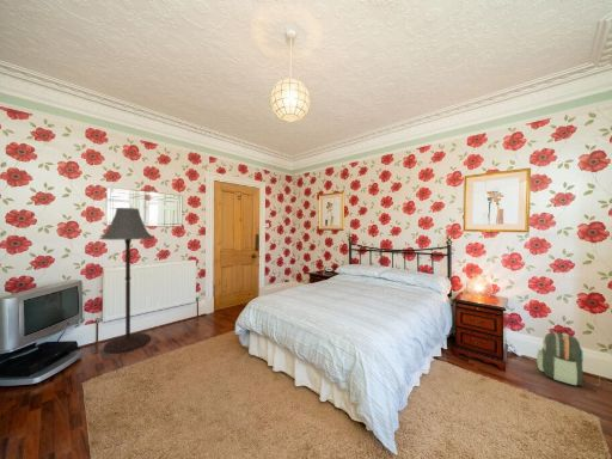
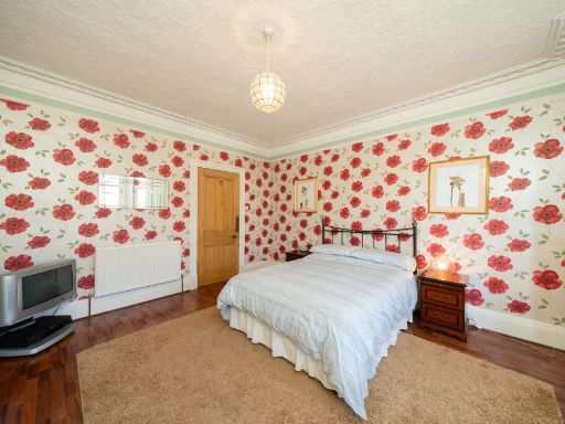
- backpack (558, 353)
- floor lamp (128, 276)
